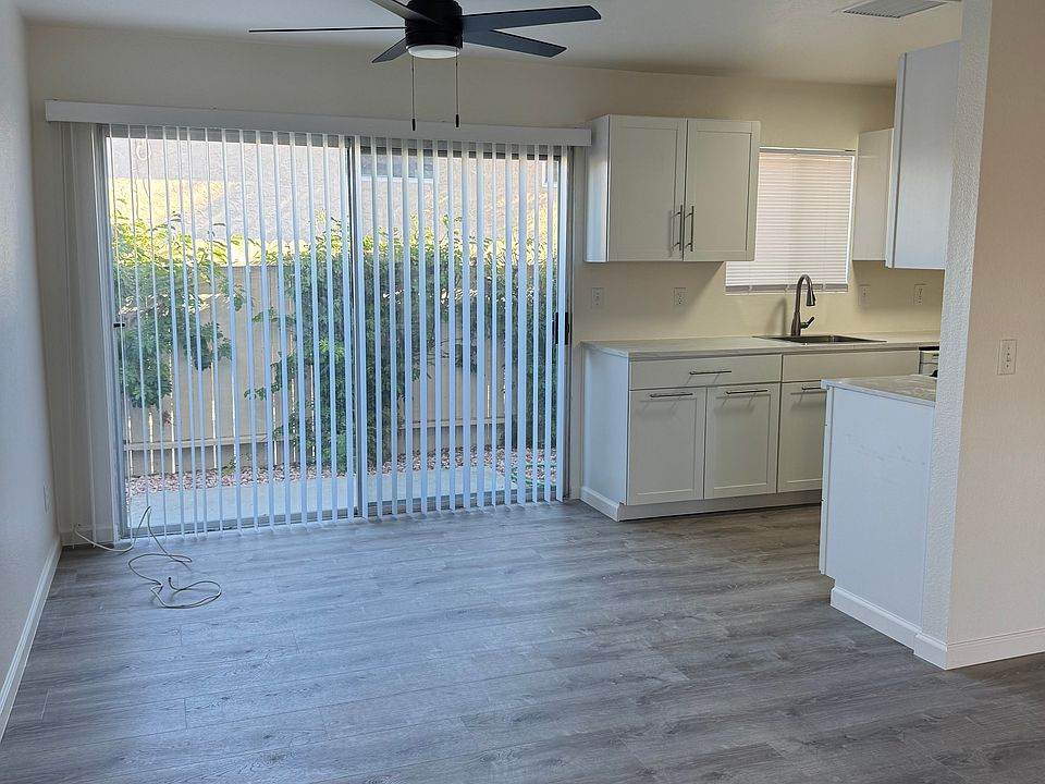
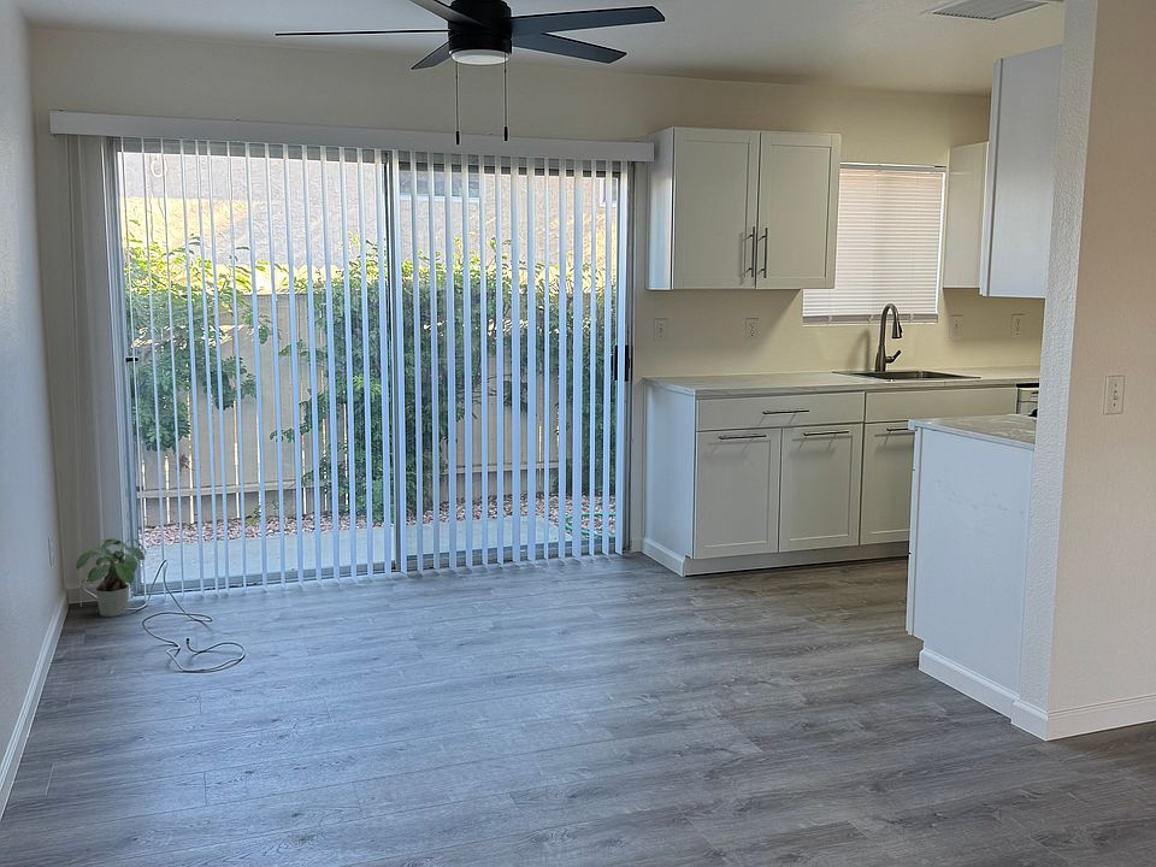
+ potted plant (112, 578)
